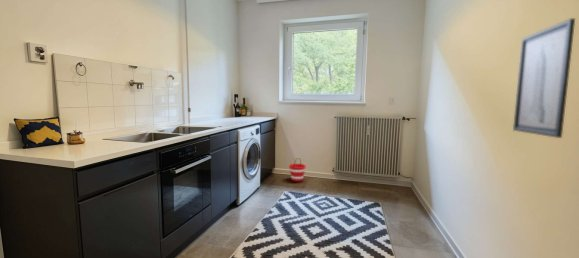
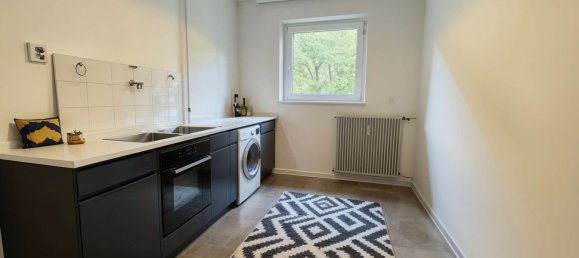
- wall art (539, 82)
- bucket (297, 169)
